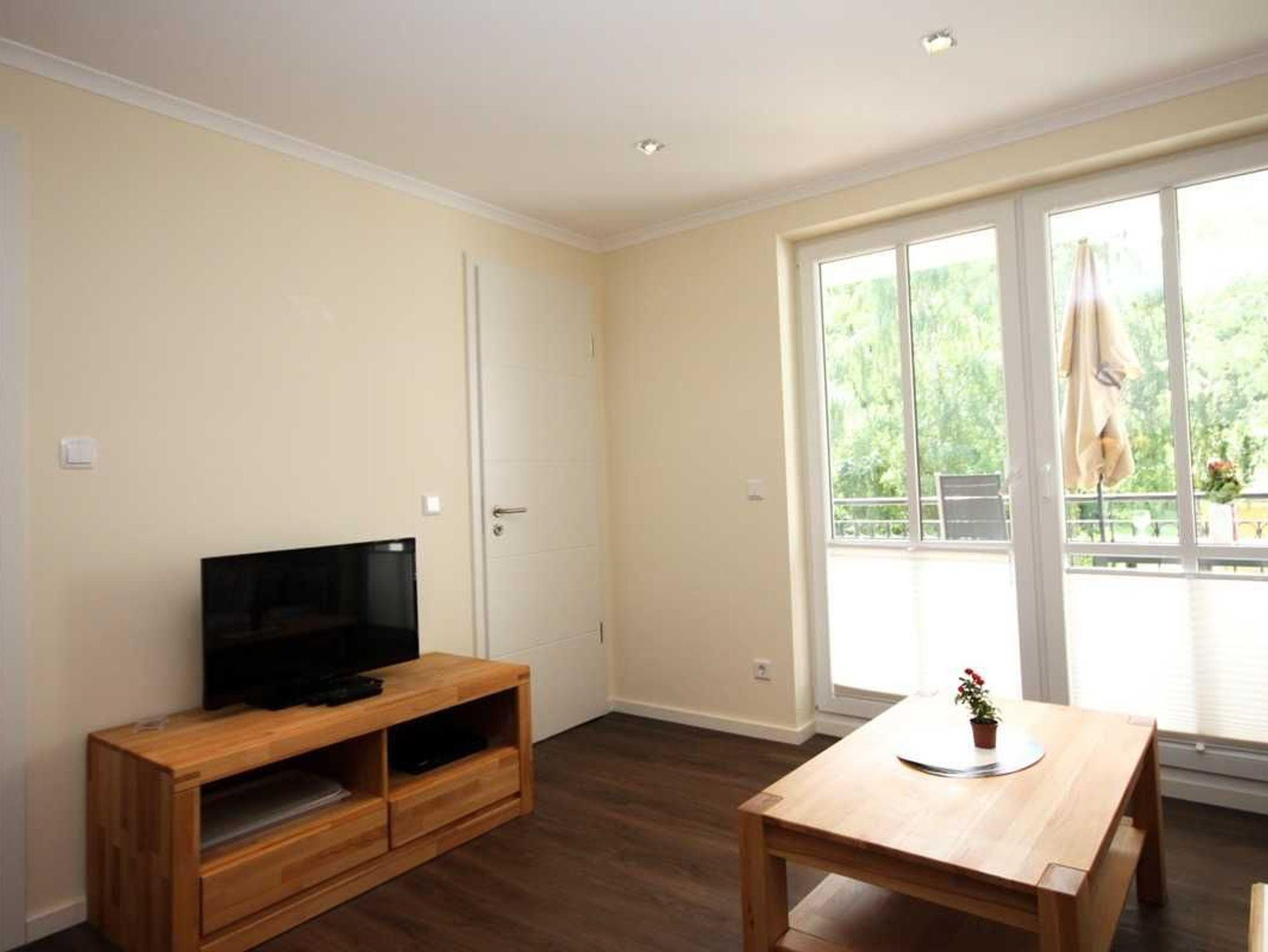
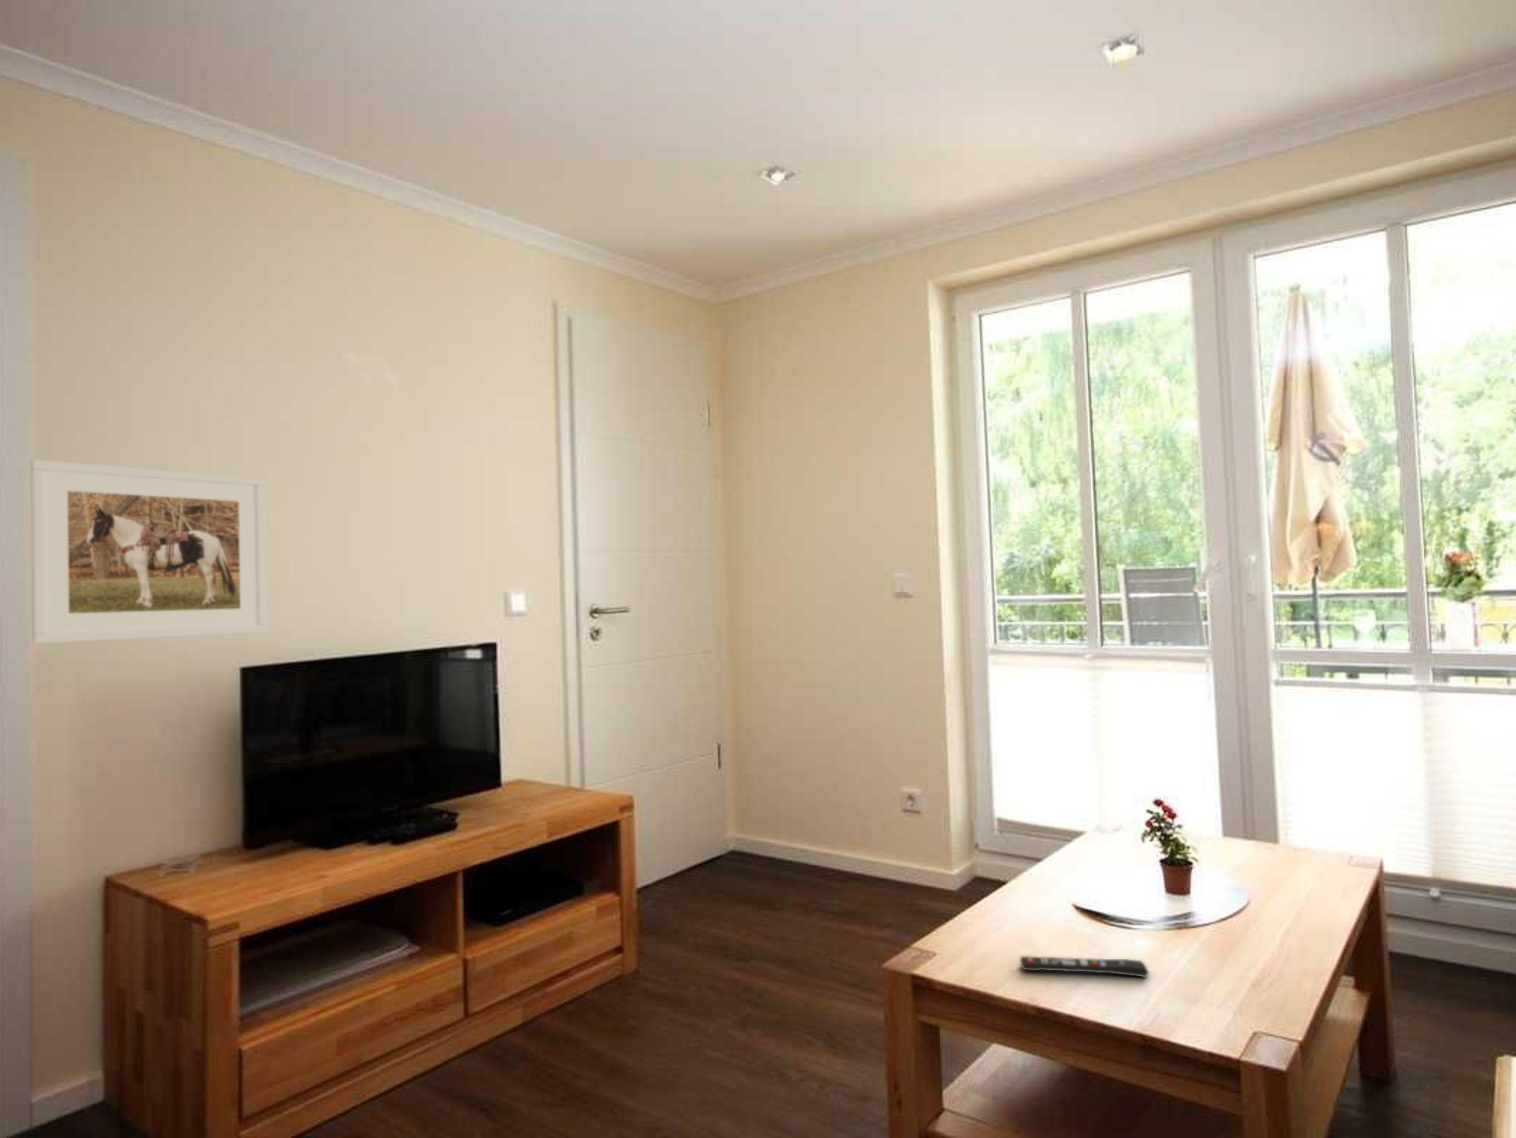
+ remote control (1083, 966)
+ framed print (158, 553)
